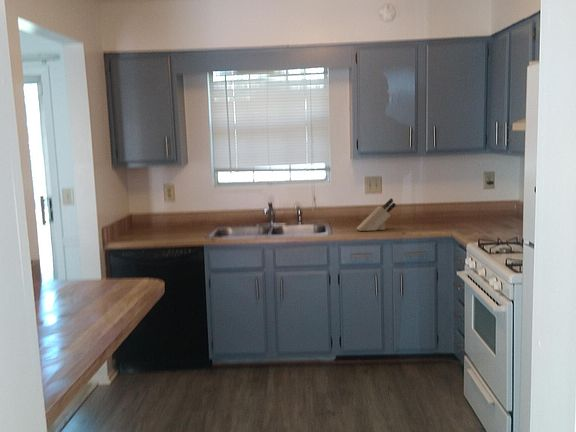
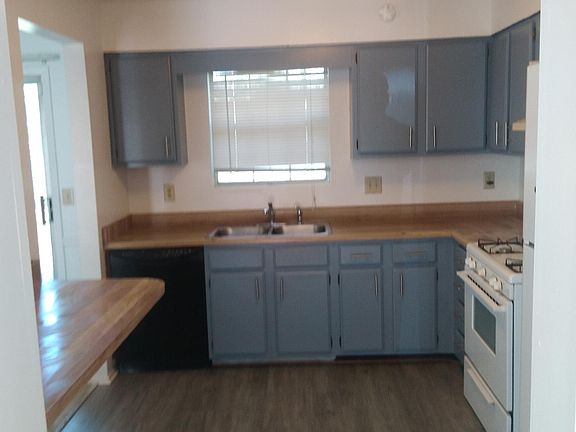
- knife block (376, 214)
